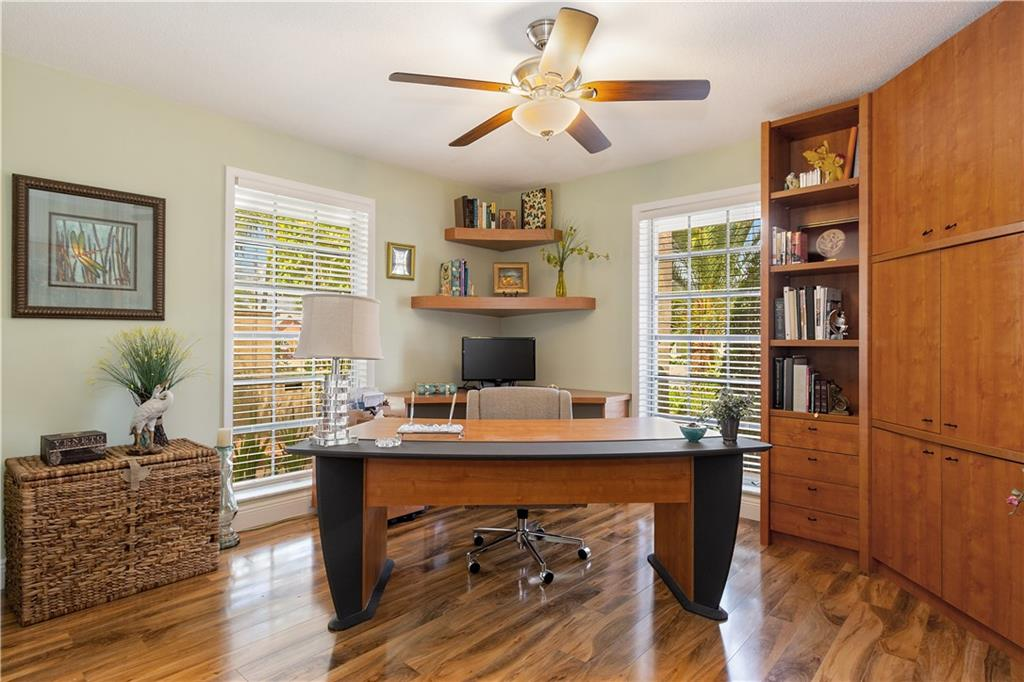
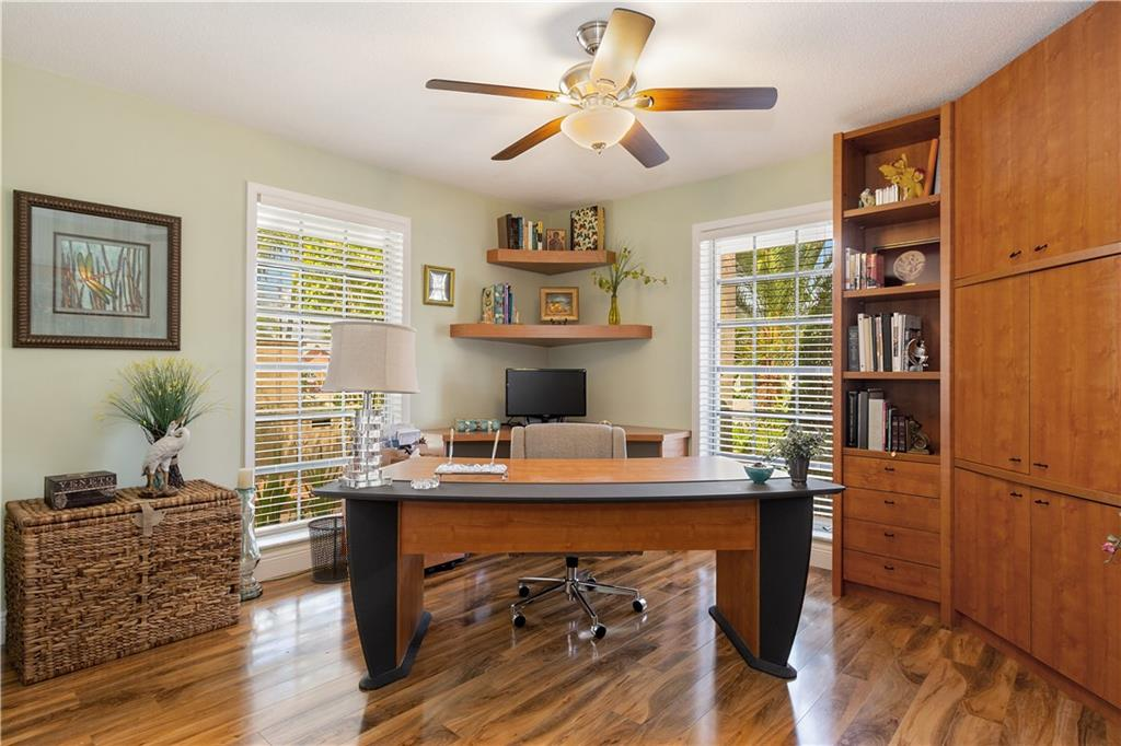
+ waste bin (334, 548)
